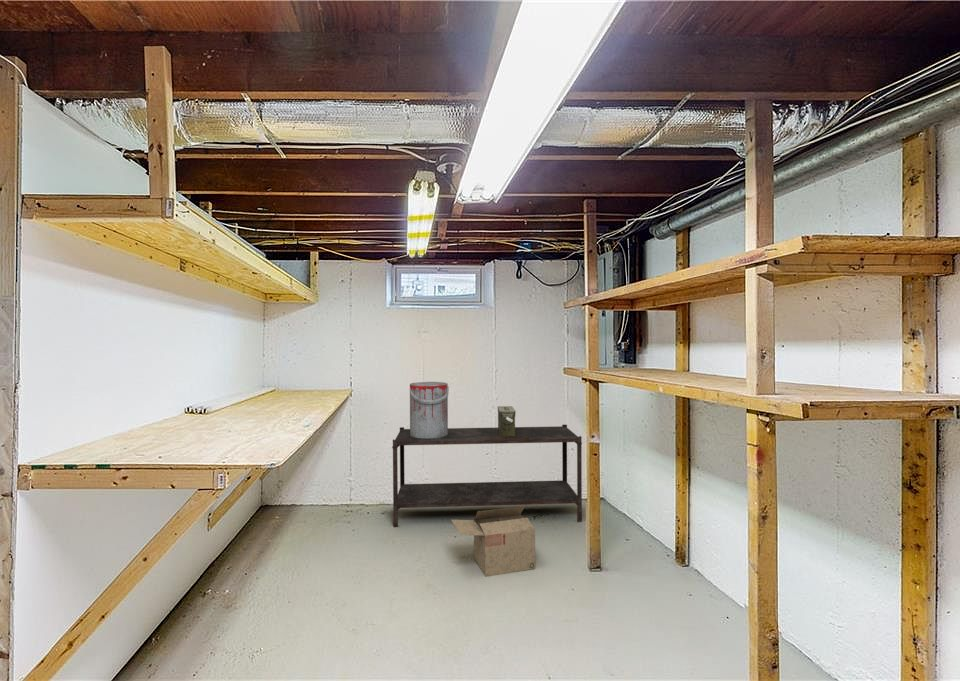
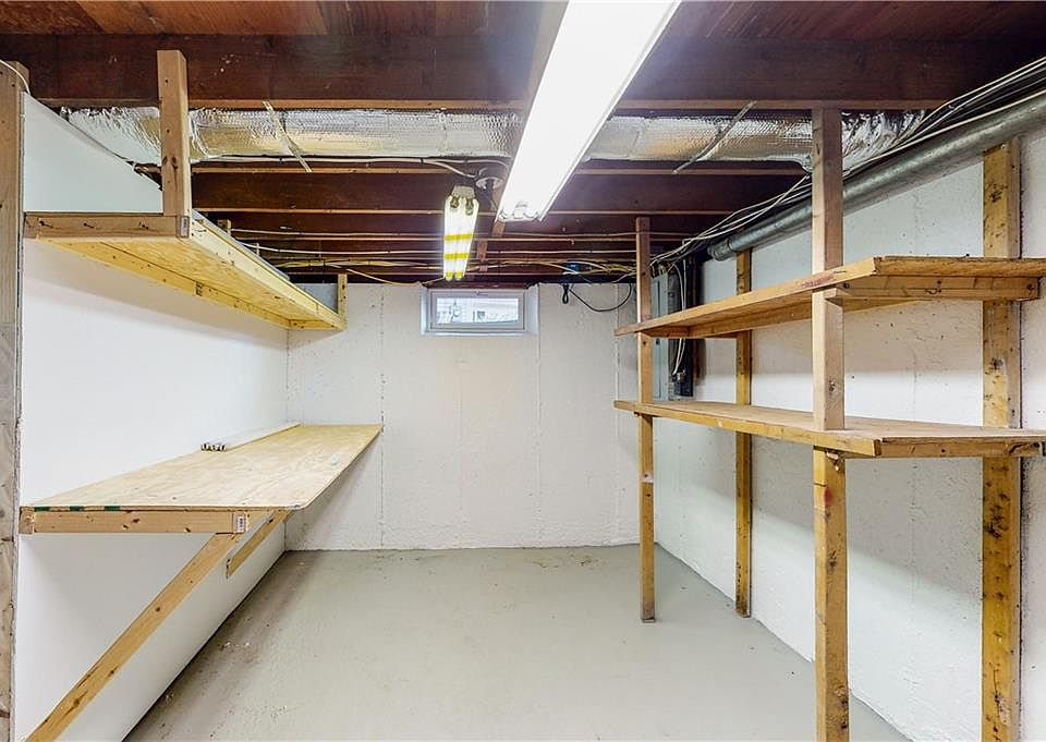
- paint can (429, 409)
- cardboard box (492, 538)
- ammunition box (506, 420)
- shelving unit (486, 482)
